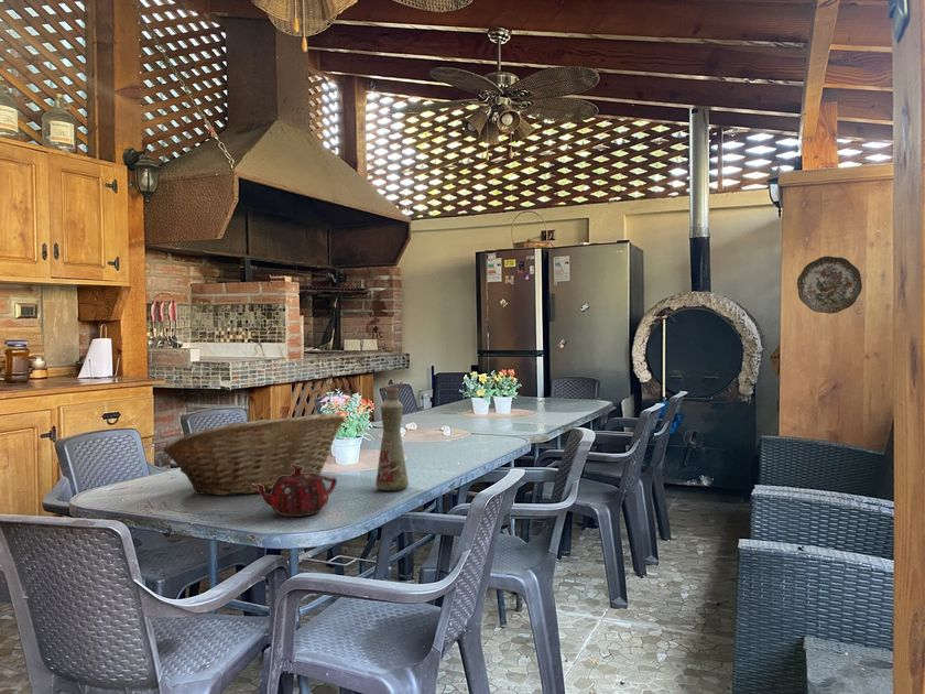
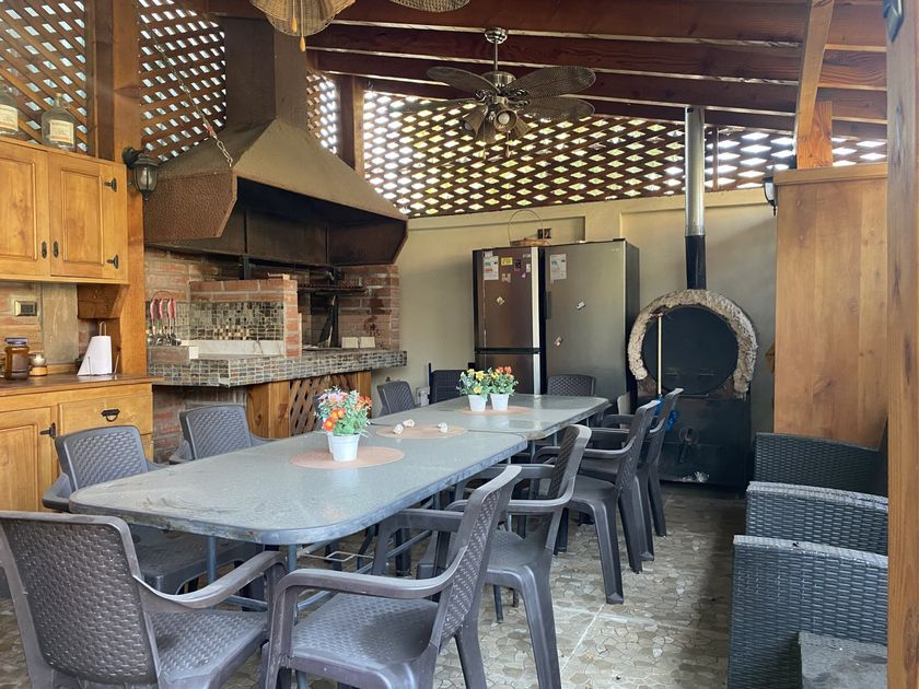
- teapot (296, 488)
- bottle (391, 436)
- decorative plate (828, 284)
- fruit basket (259, 447)
